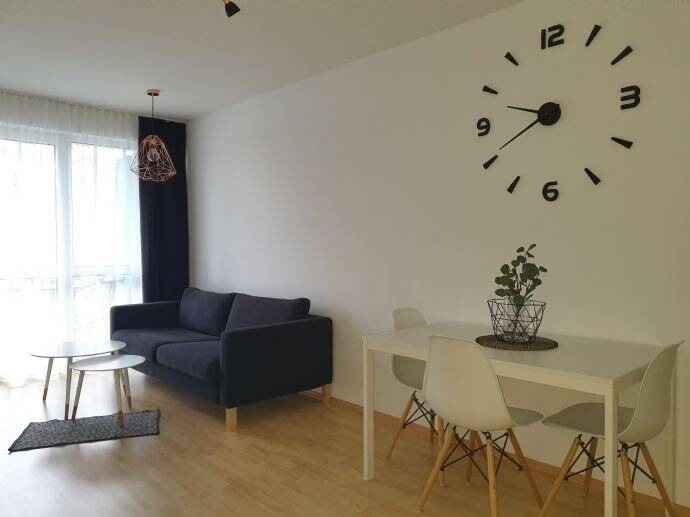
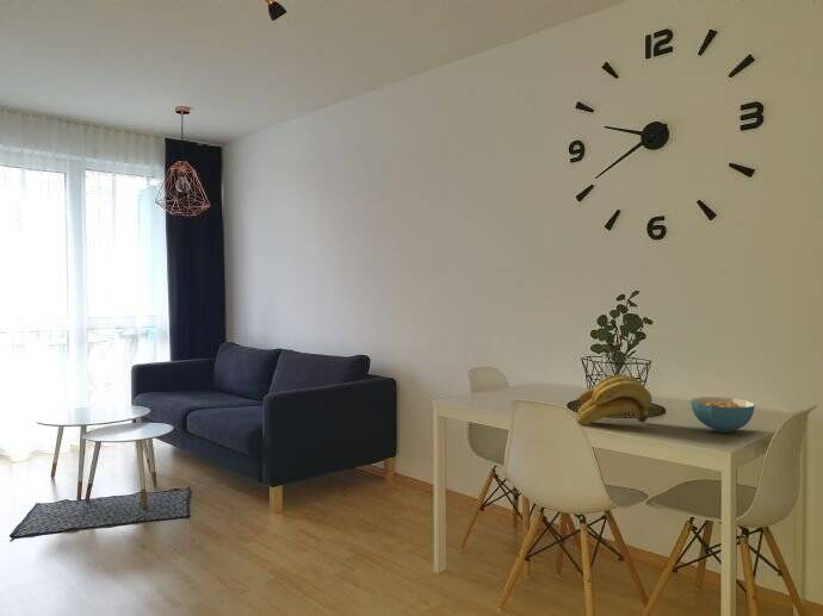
+ banana bunch (612, 399)
+ cereal bowl (722, 416)
